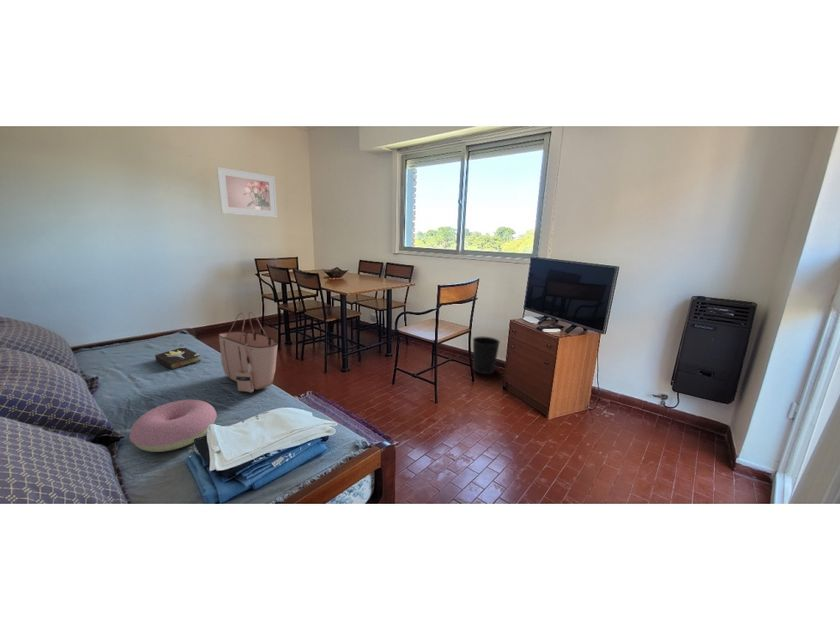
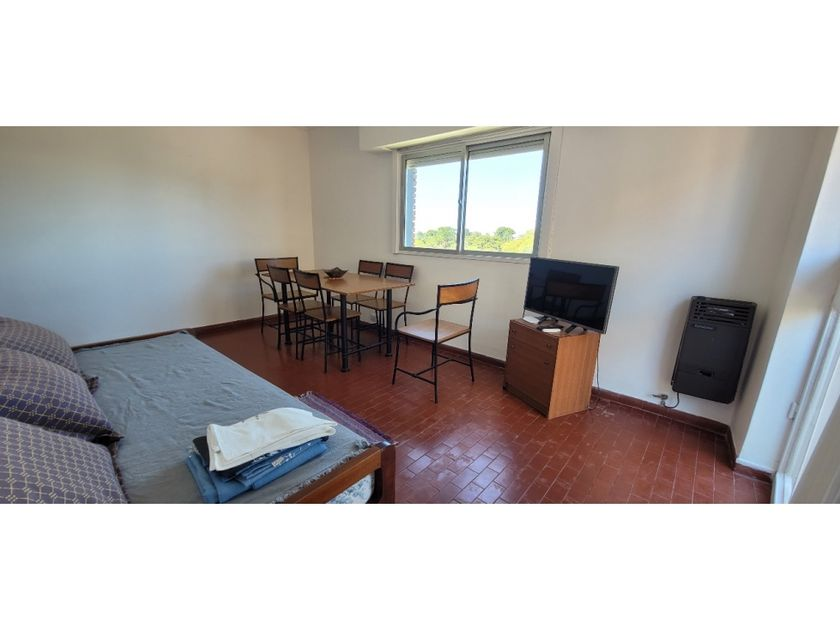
- cushion (175, 423)
- tote bag (246, 347)
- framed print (249, 194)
- wastebasket (484, 355)
- hardback book (178, 357)
